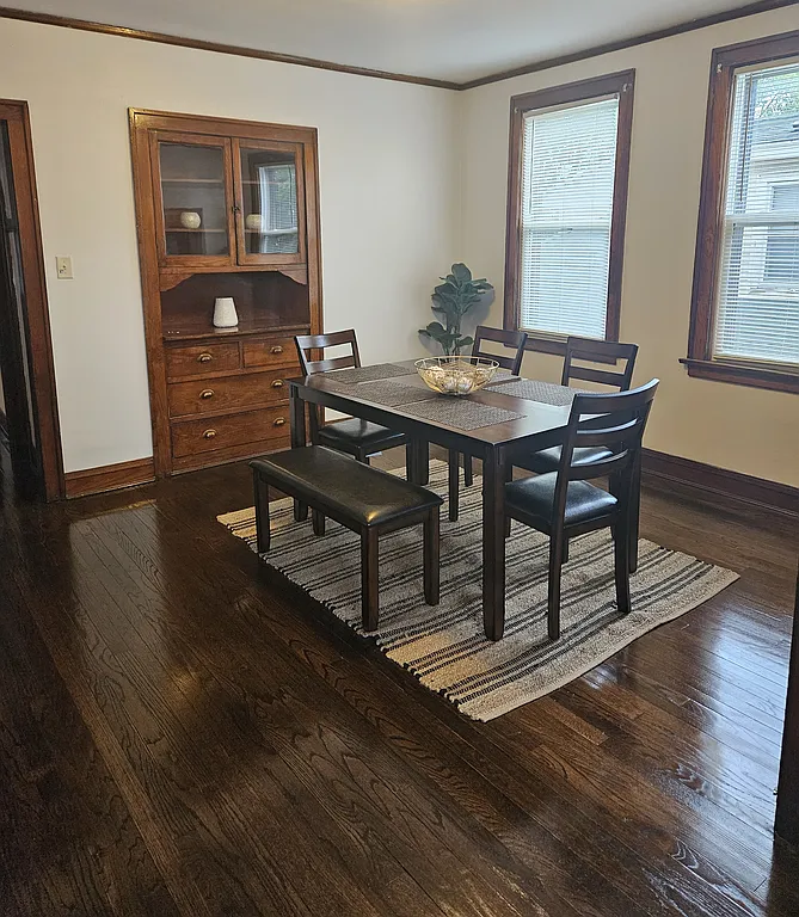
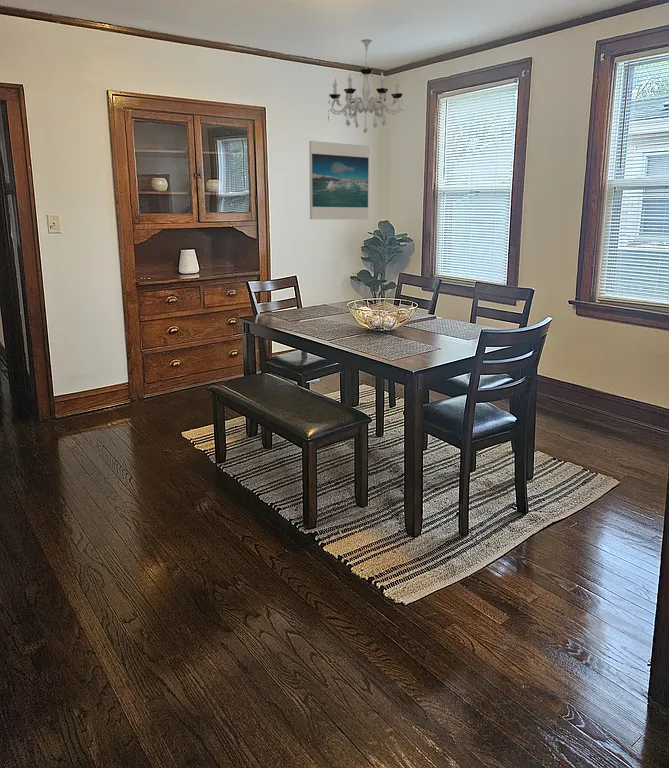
+ chandelier (365, 87)
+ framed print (340, 182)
